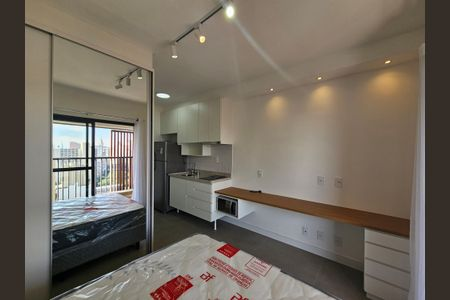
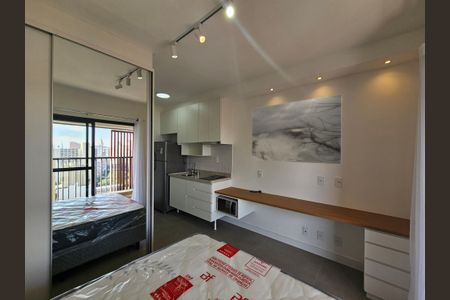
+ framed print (290, 132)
